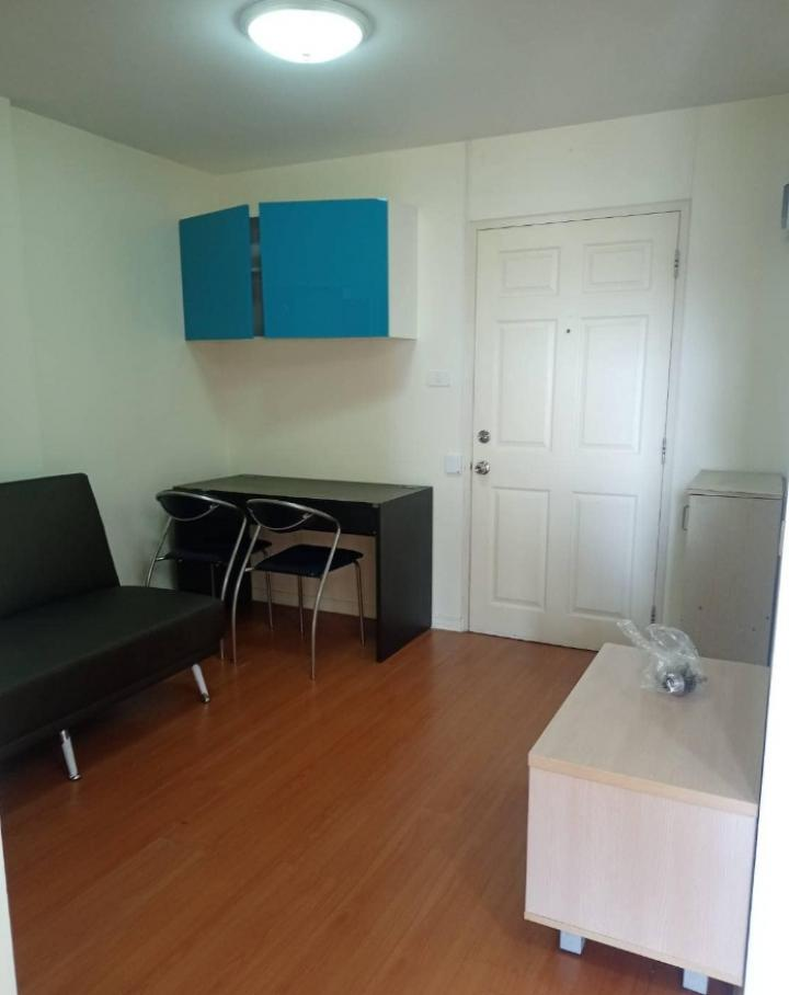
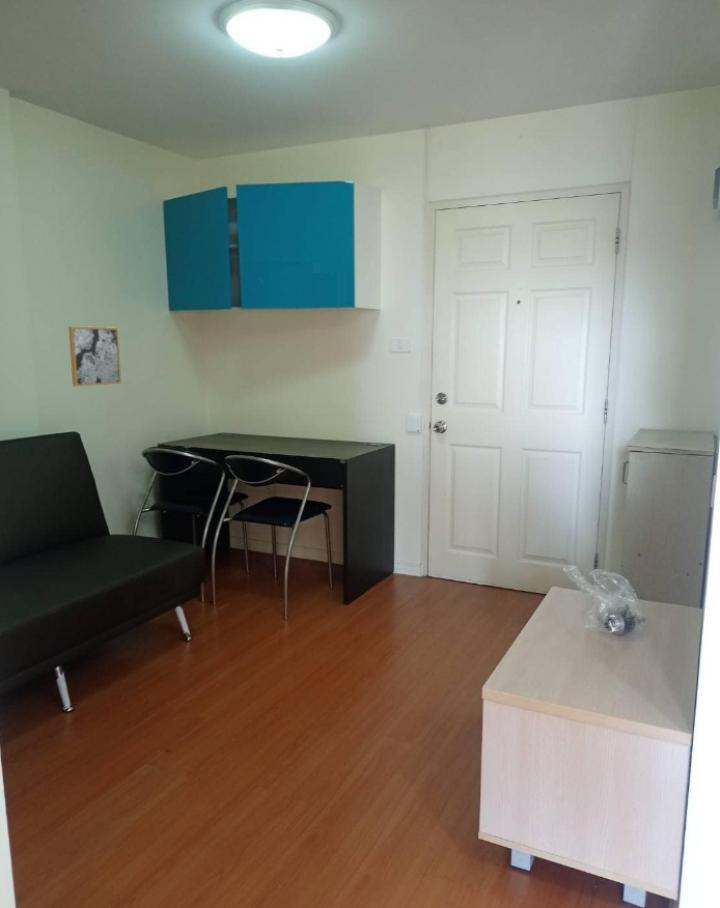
+ wall art (96, 356)
